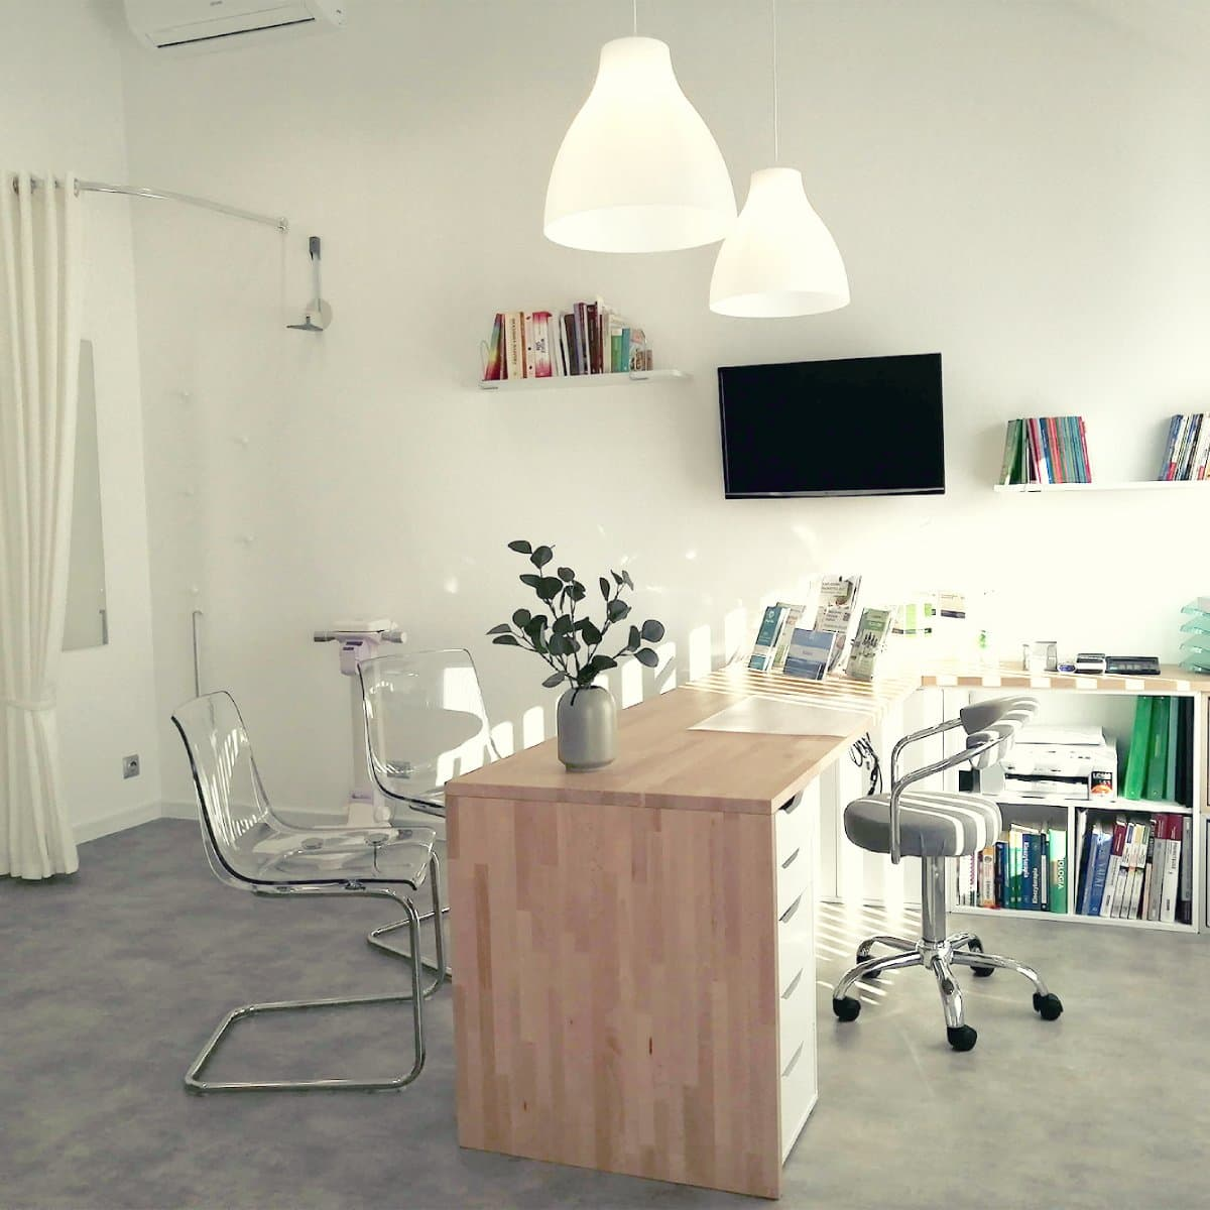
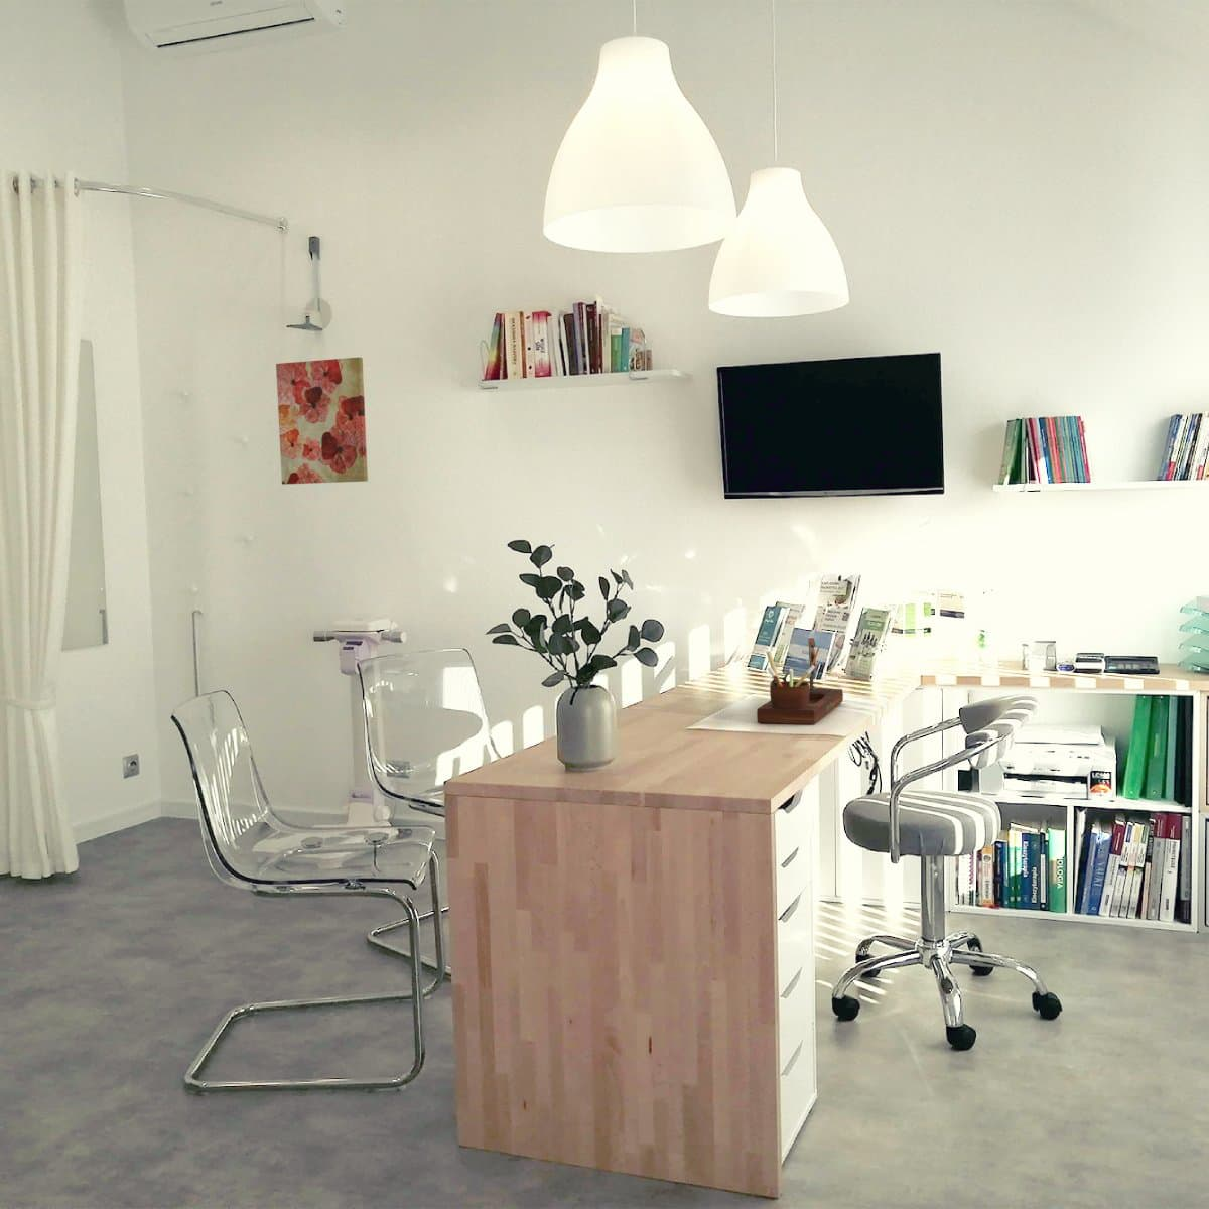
+ wall art (321, 421)
+ desk organizer (800, 679)
